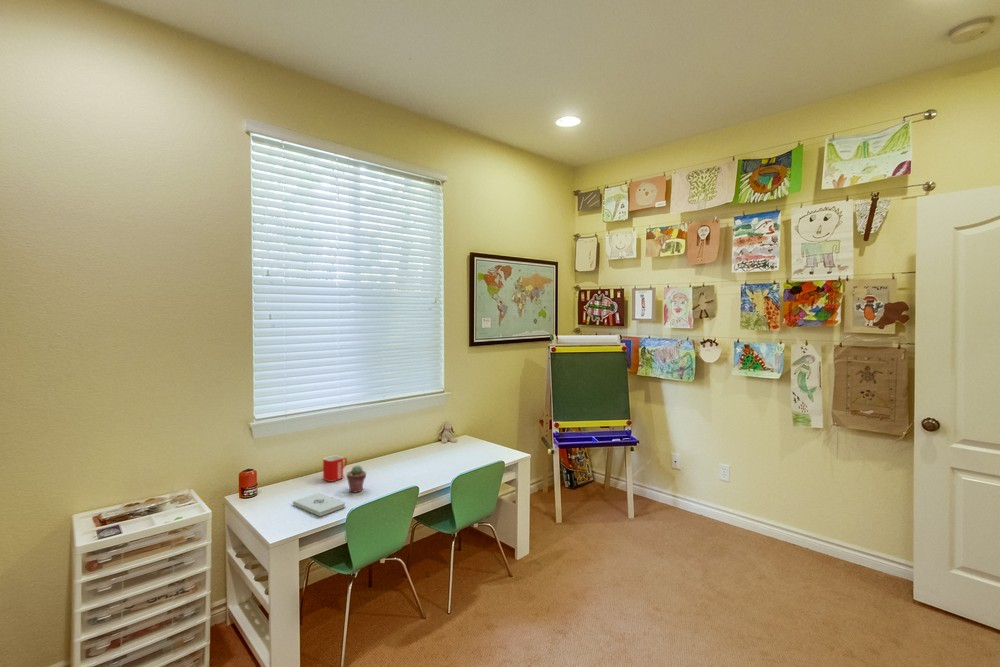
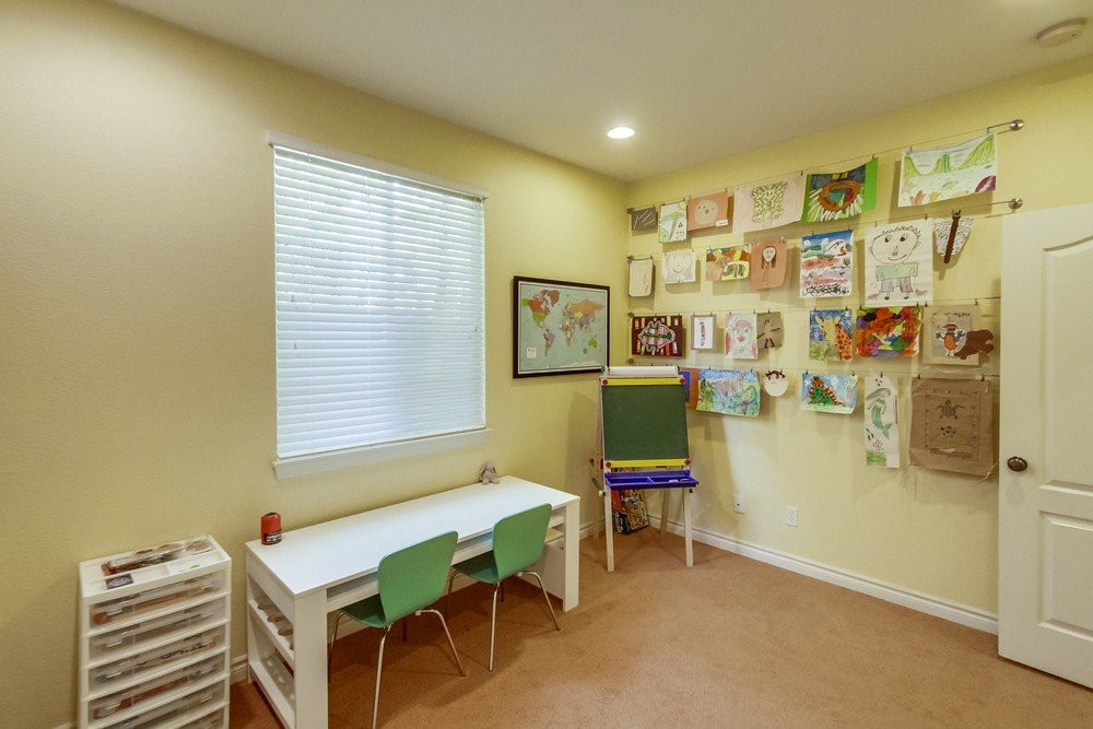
- mug (336, 467)
- notepad (319, 503)
- potted succulent (356, 478)
